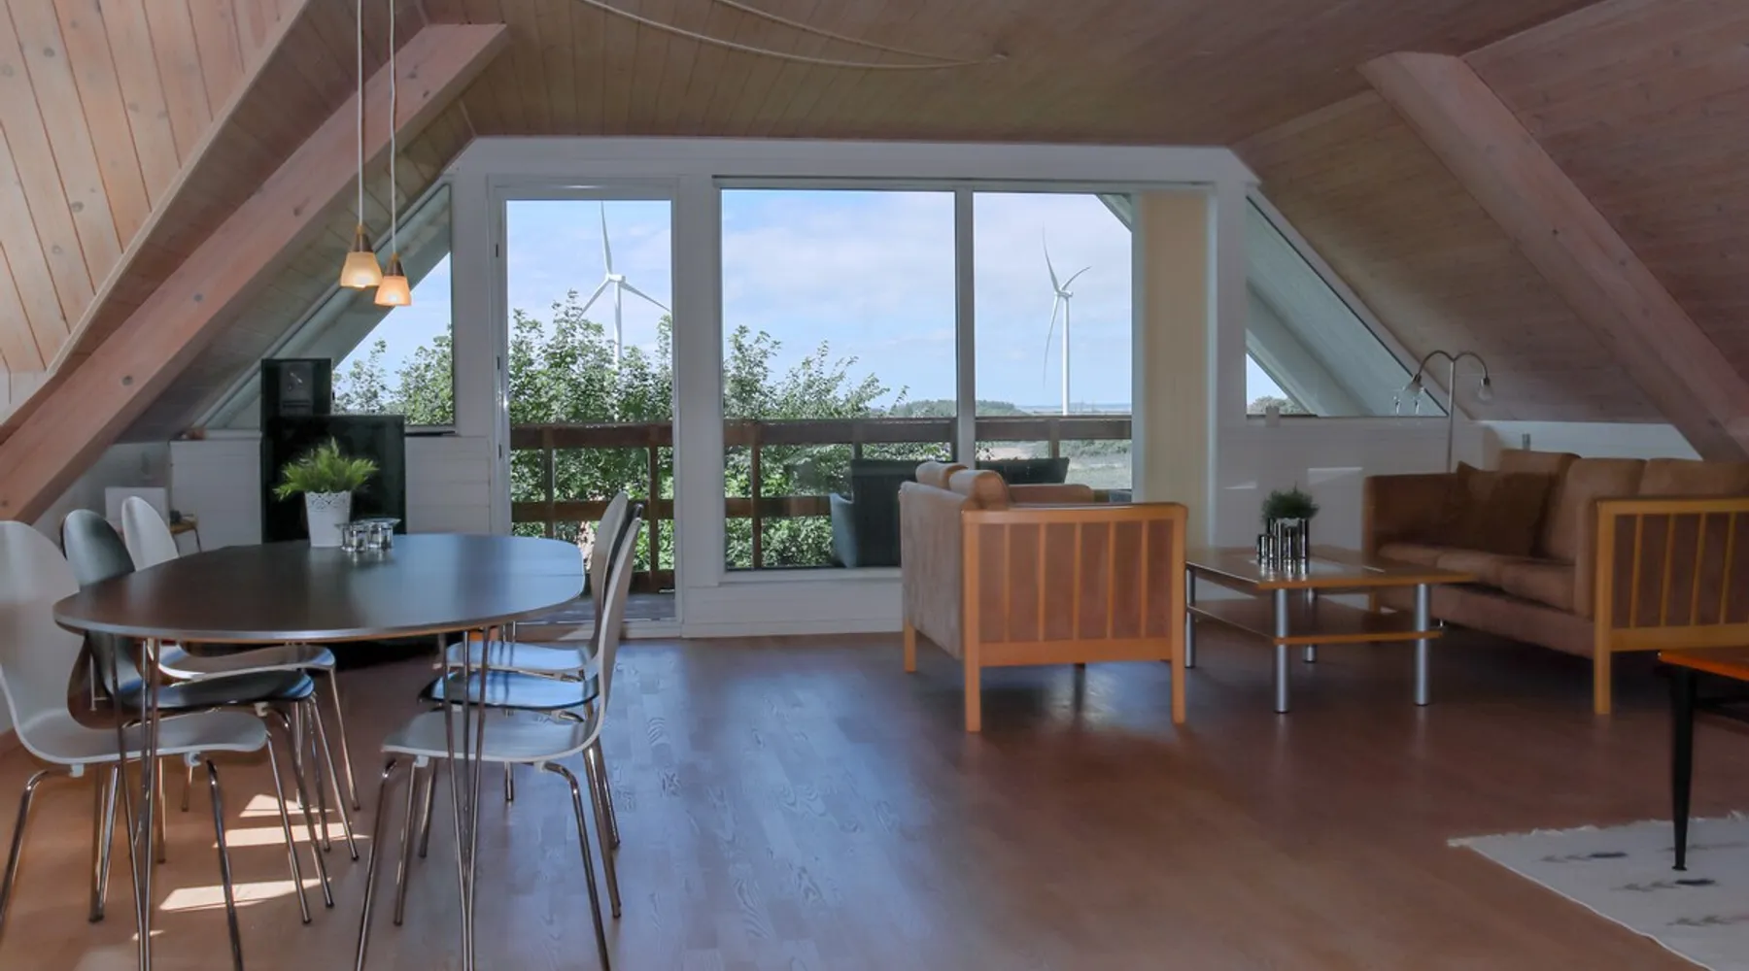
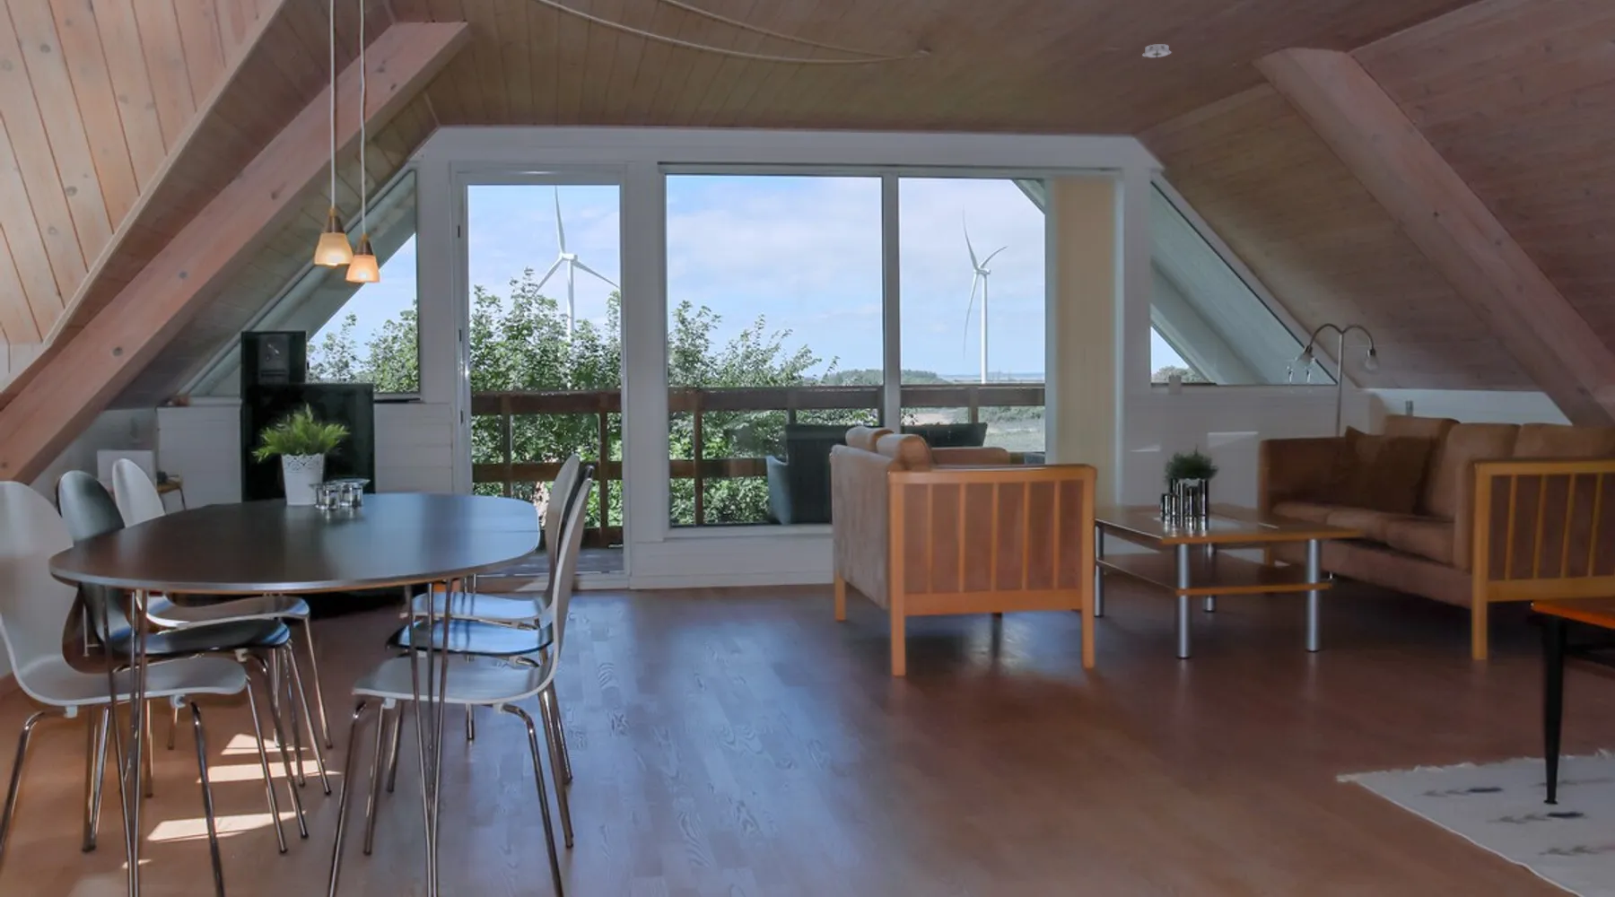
+ smoke detector (1155, 51)
